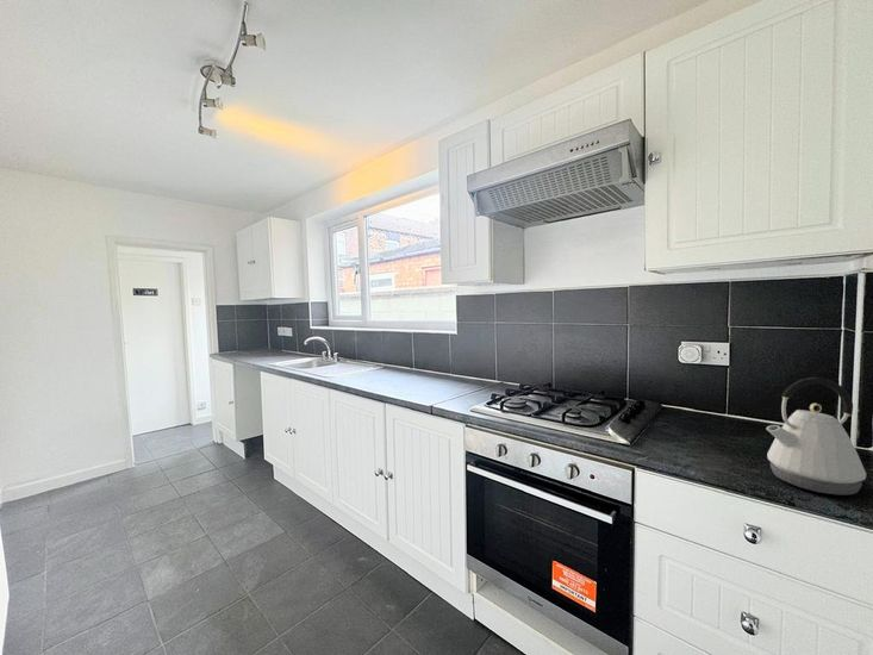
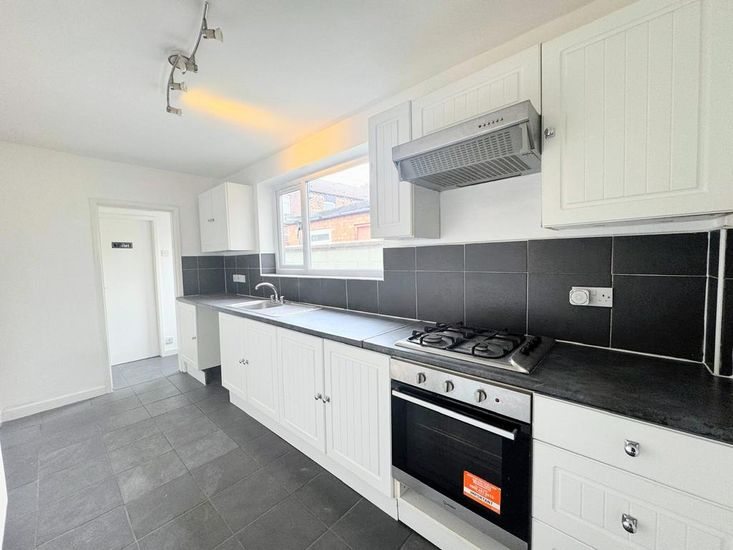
- kettle (811, 430)
